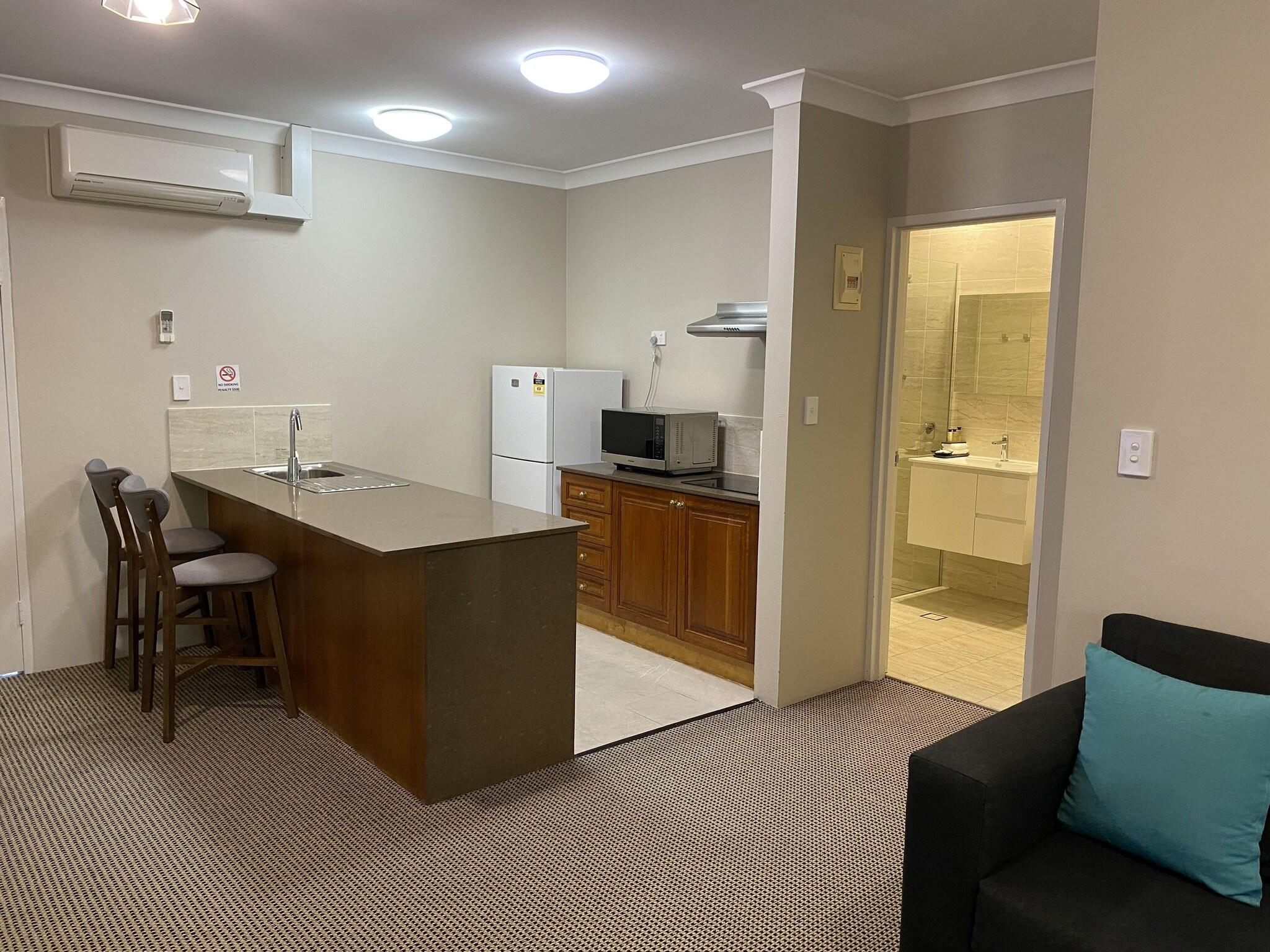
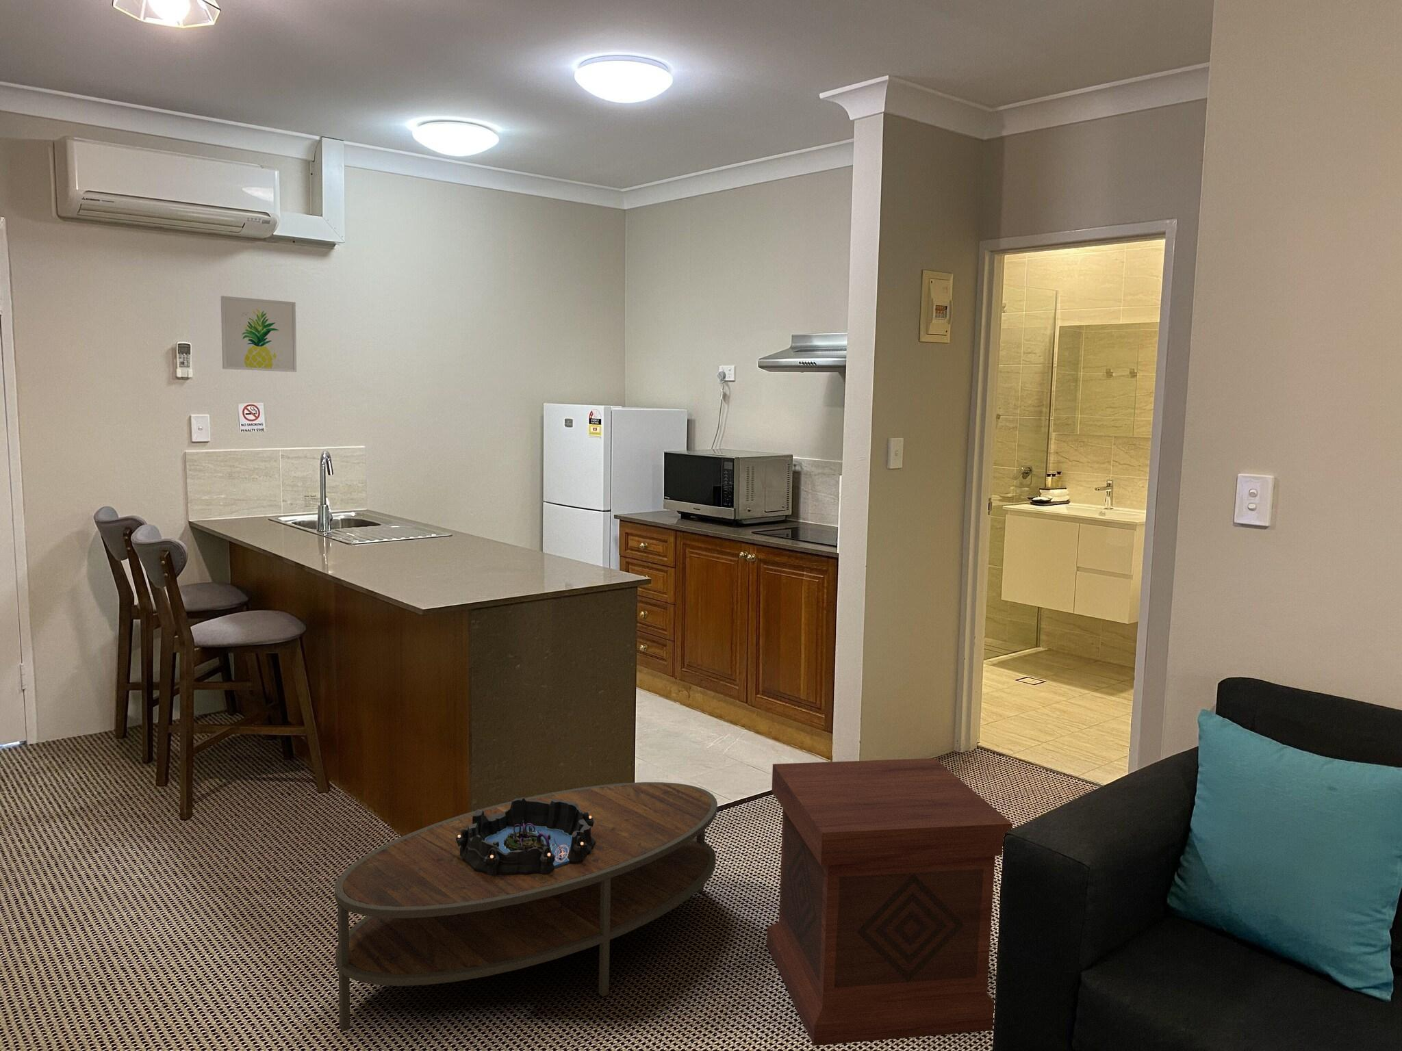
+ side table (880, 889)
+ decorative bowl (528, 830)
+ wall art (259, 335)
+ coffee table (545, 894)
